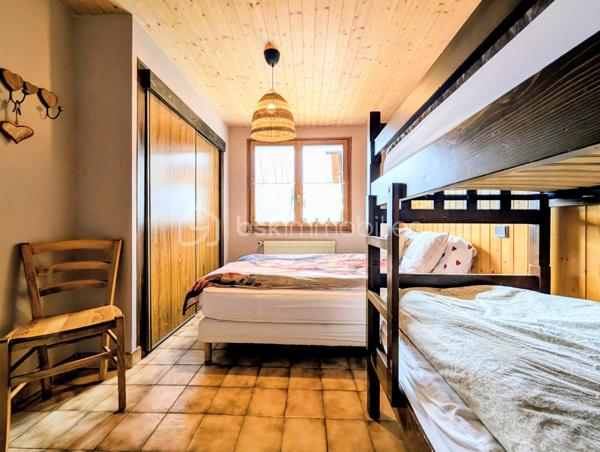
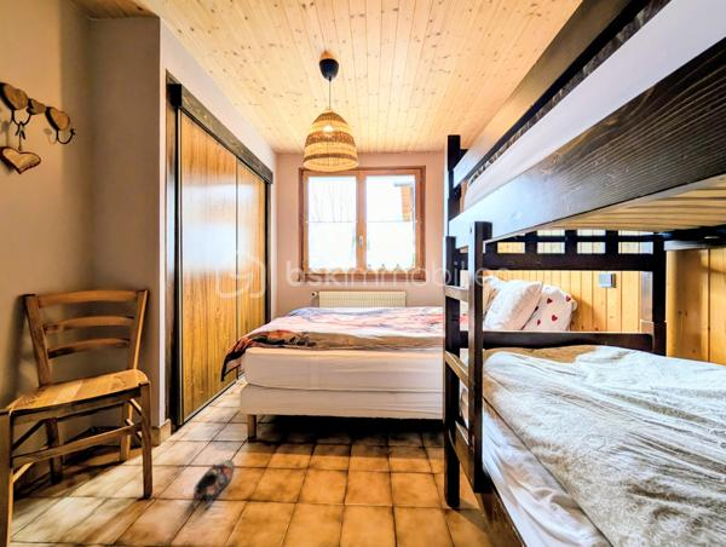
+ shoe (214, 477)
